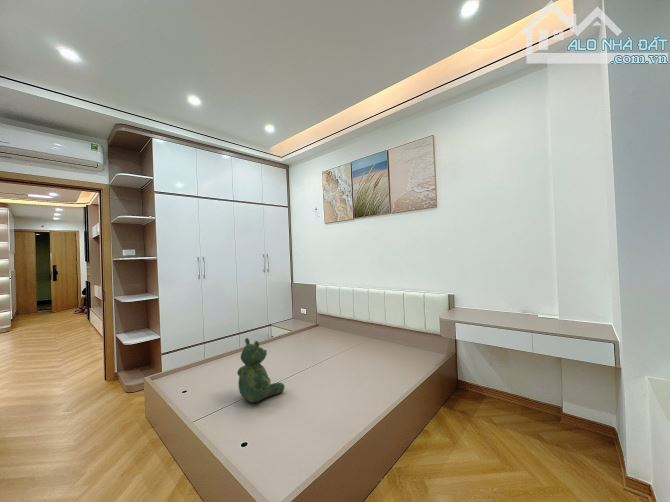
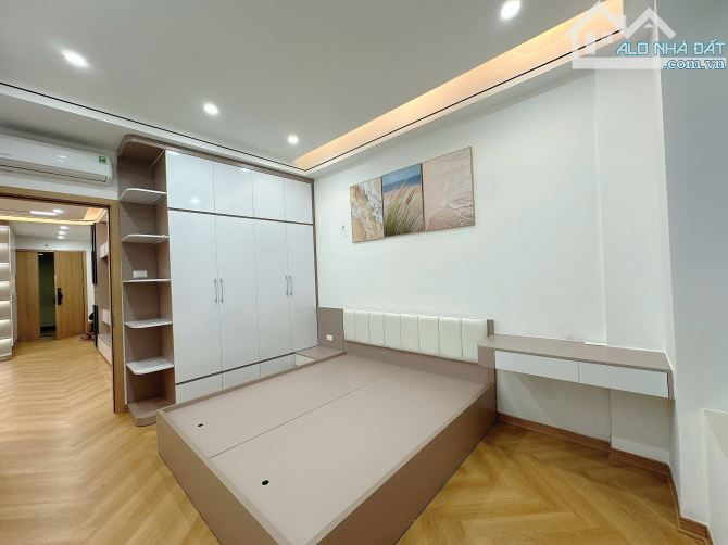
- teddy bear (260, 366)
